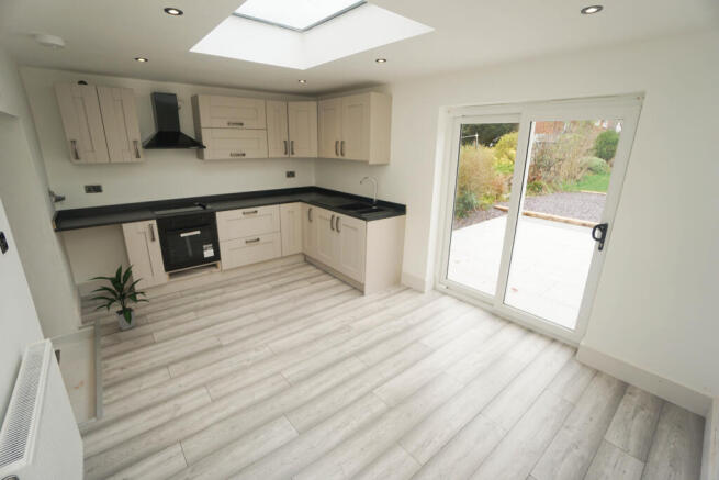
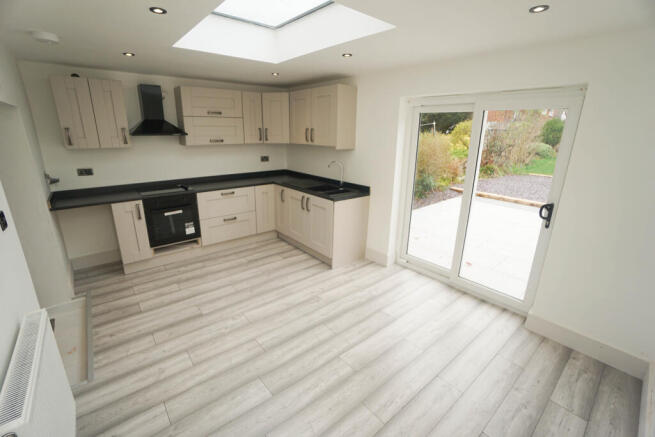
- indoor plant (121, 298)
